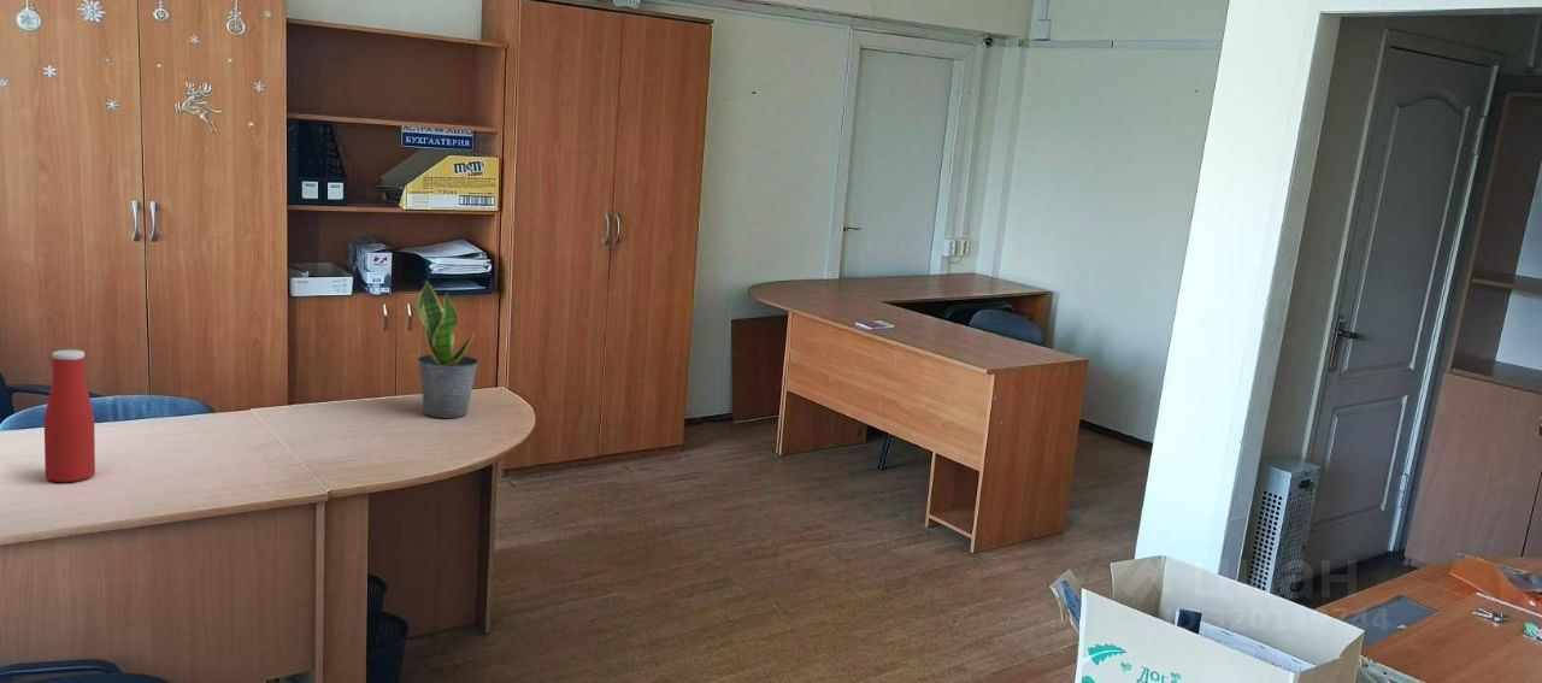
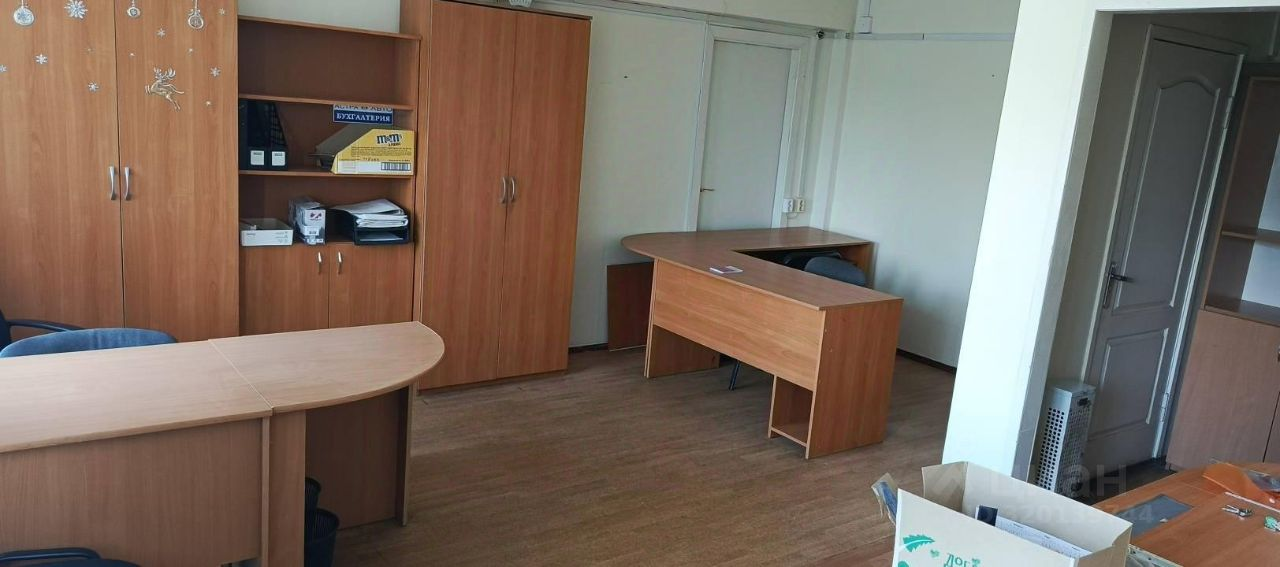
- bottle (69, 414)
- potted plant (448, 348)
